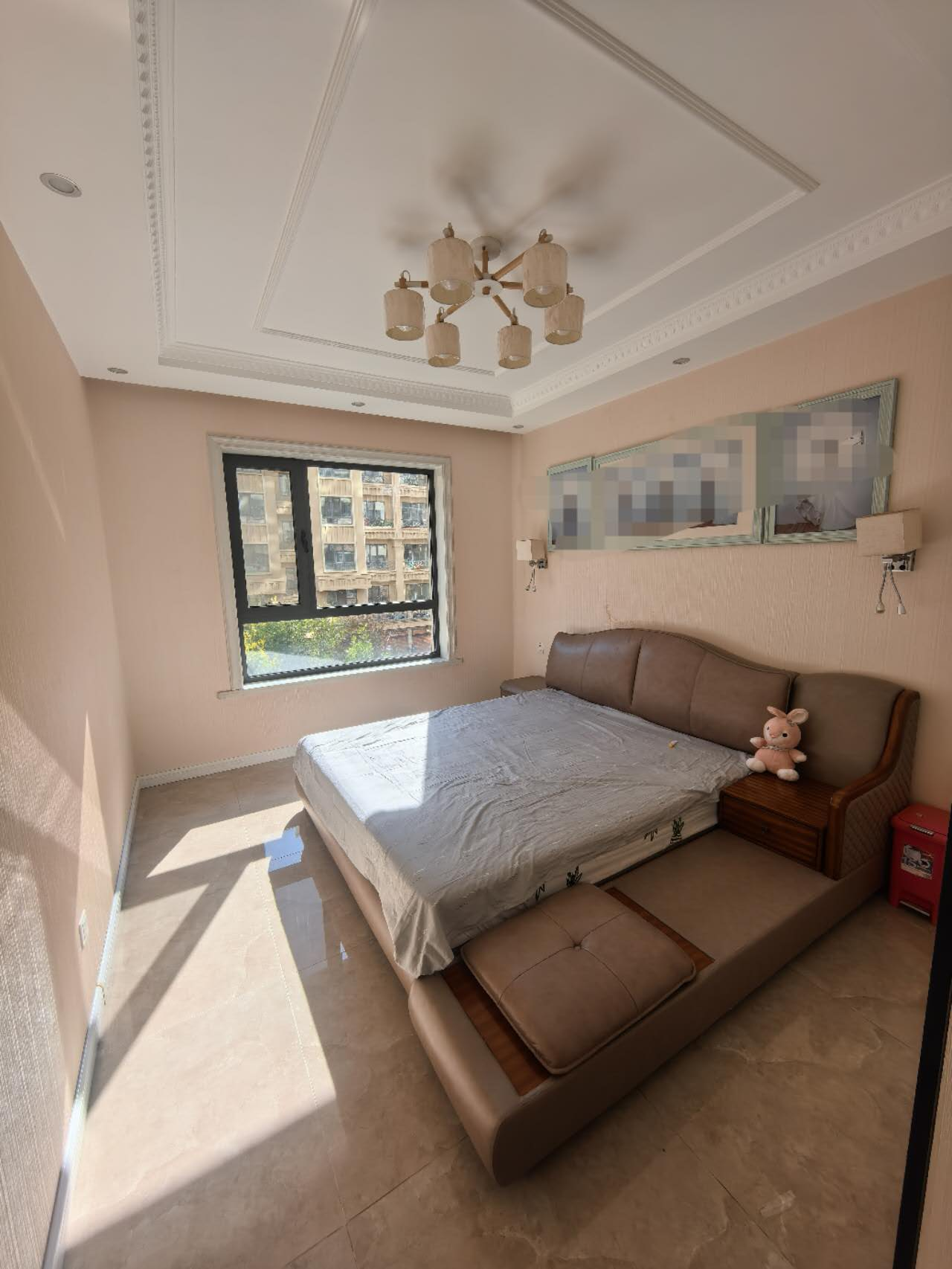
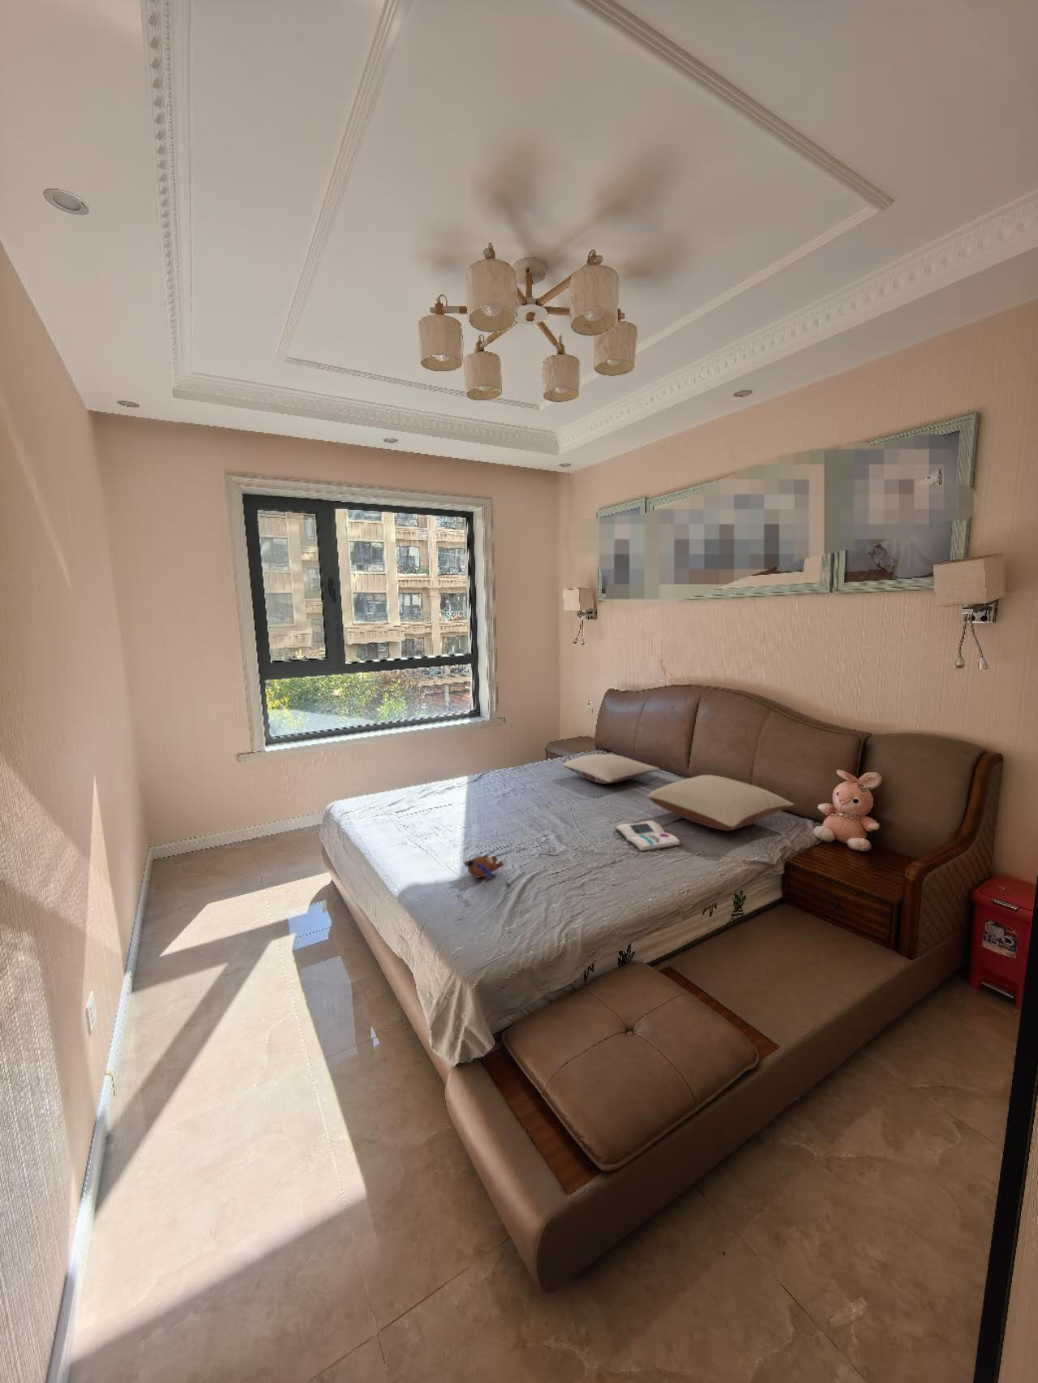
+ pillow (609, 767)
+ book (647, 834)
+ teddy bear (487, 865)
+ pillow (717, 801)
